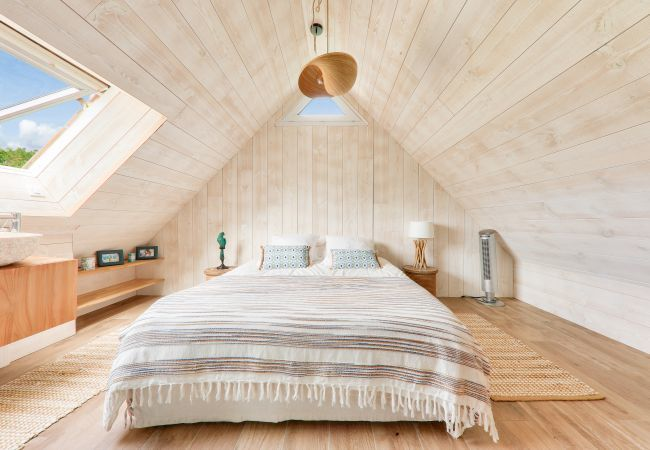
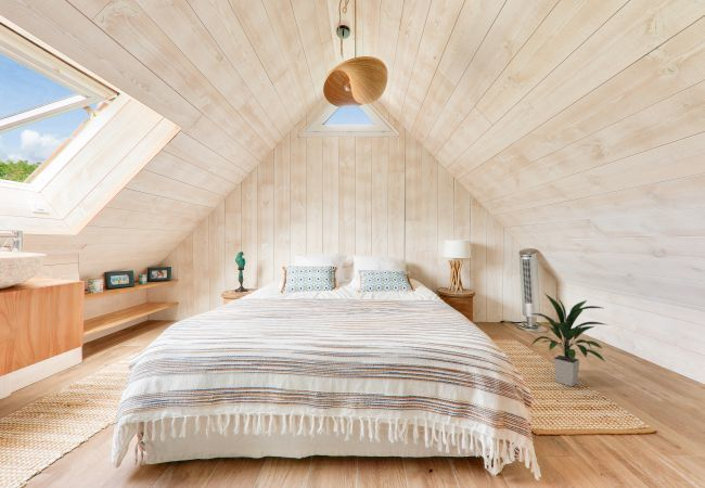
+ indoor plant (568, 337)
